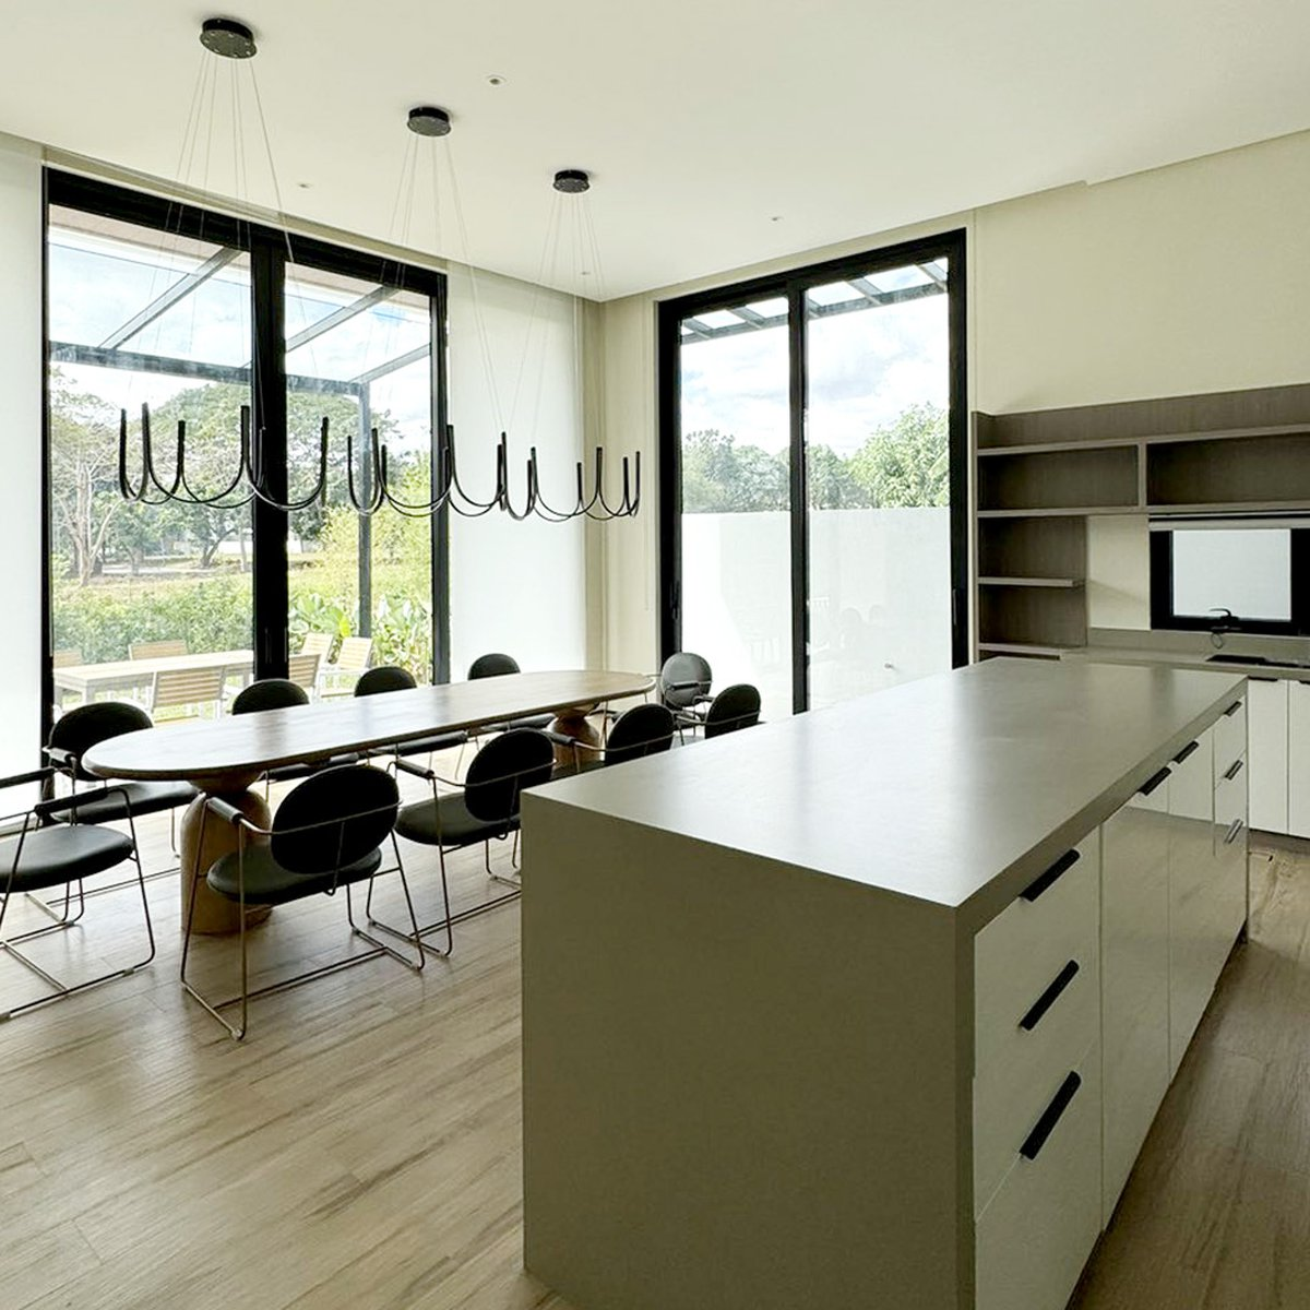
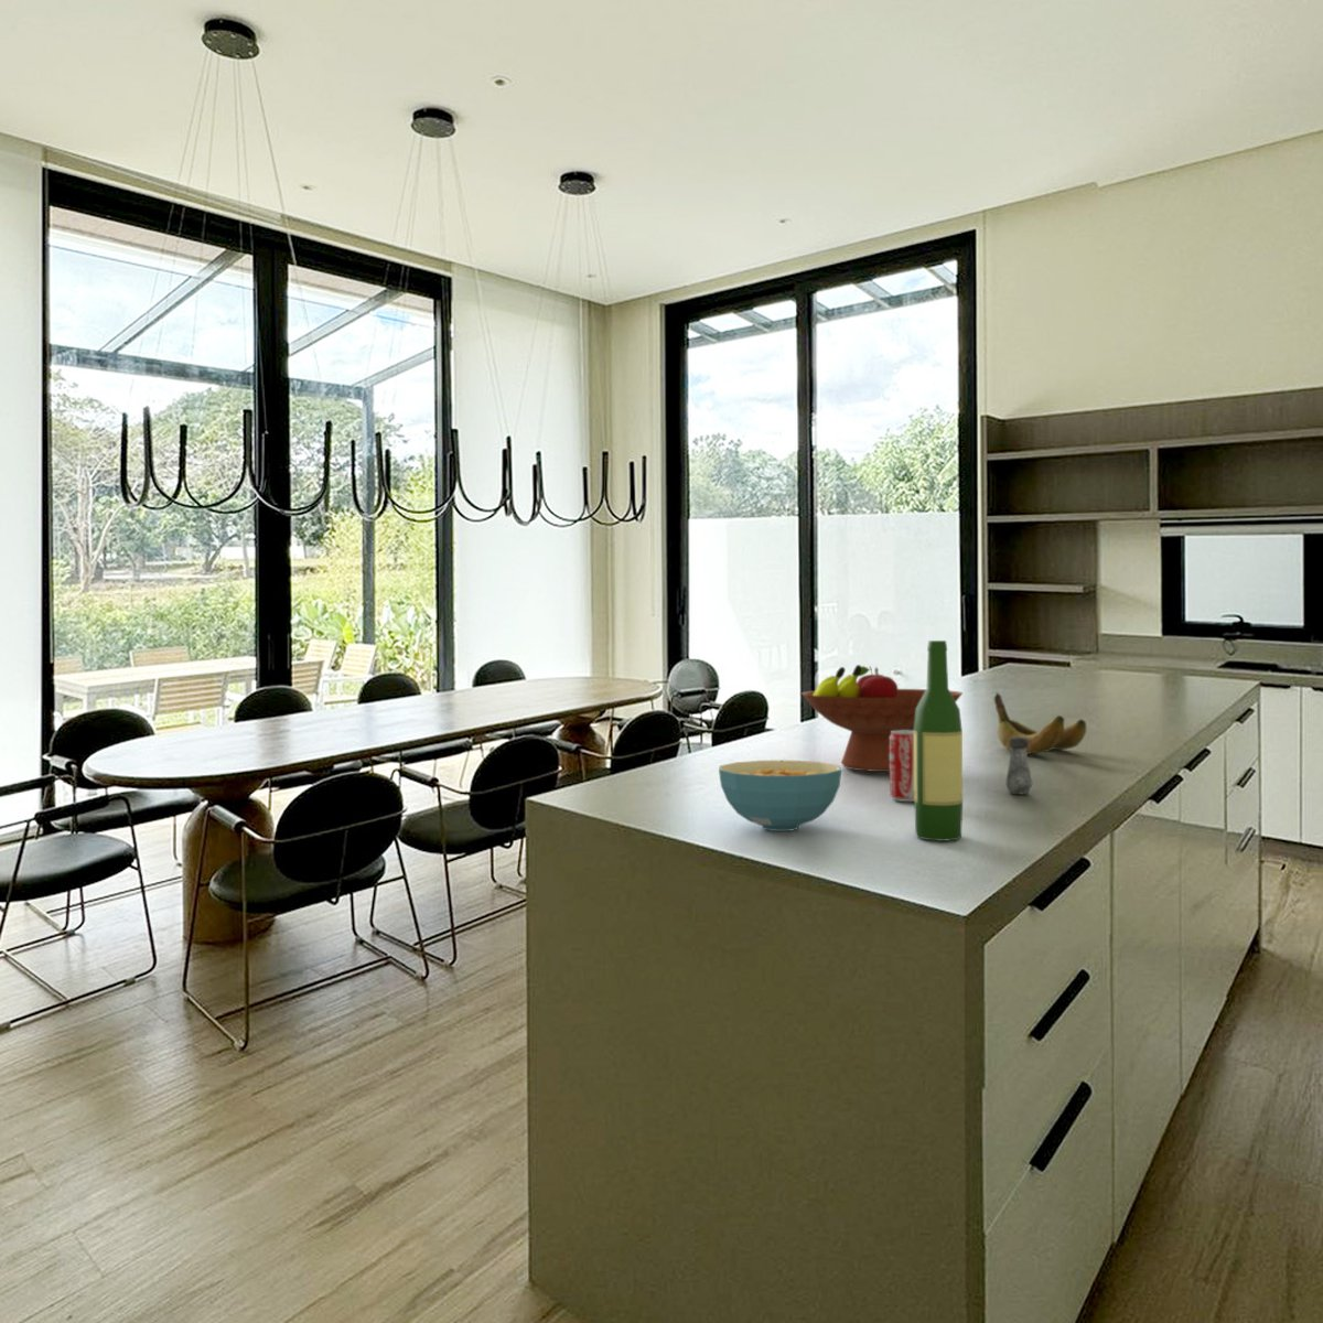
+ wine bottle (938, 739)
+ beverage can (906, 766)
+ salt shaker (1019, 764)
+ fruit bowl (881, 716)
+ cereal bowl (779, 797)
+ banana (1041, 729)
